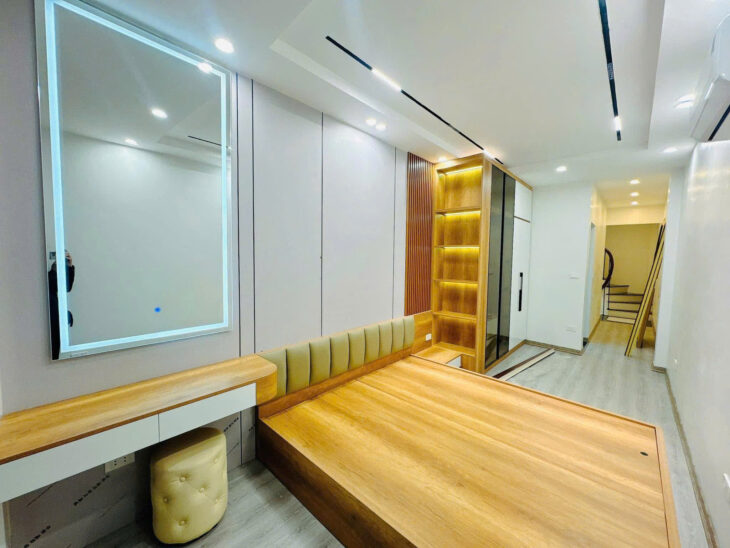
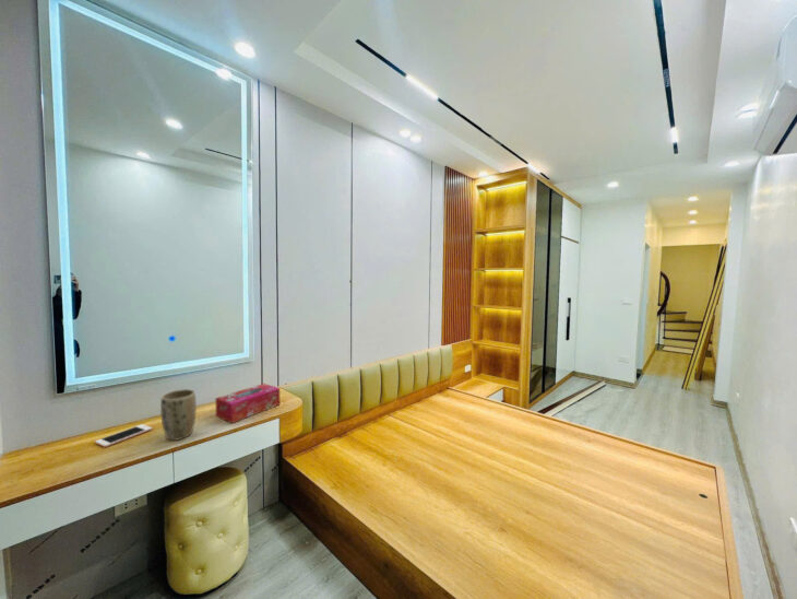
+ cell phone (124, 434)
+ tissue box (249, 401)
+ plant pot (179, 414)
